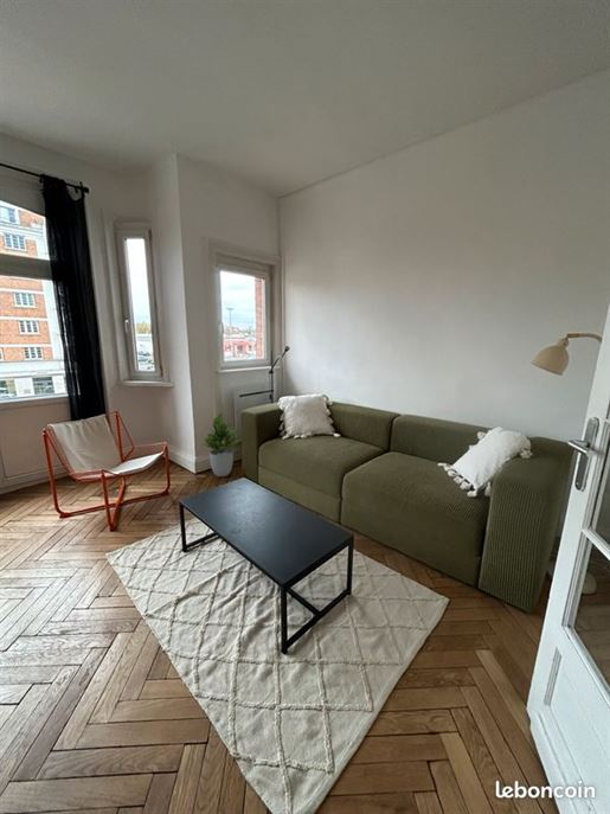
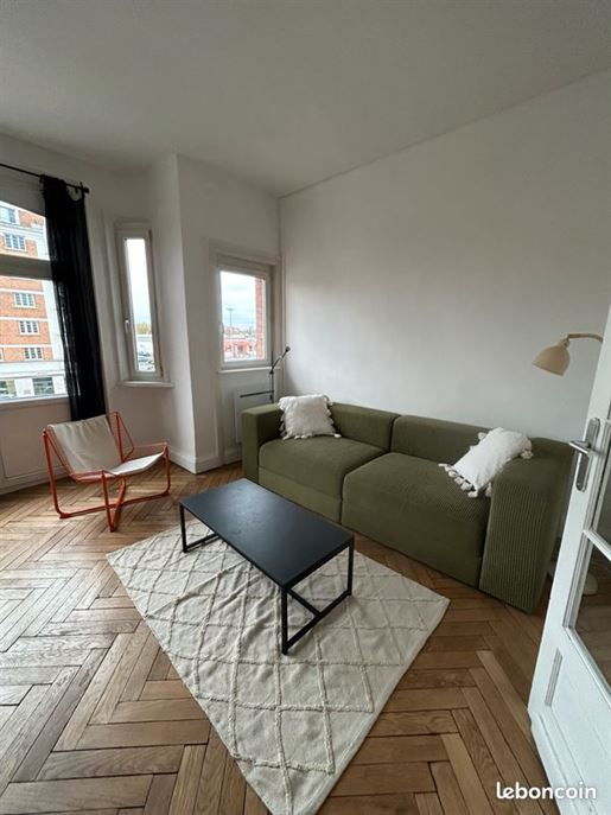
- potted plant (220, 444)
